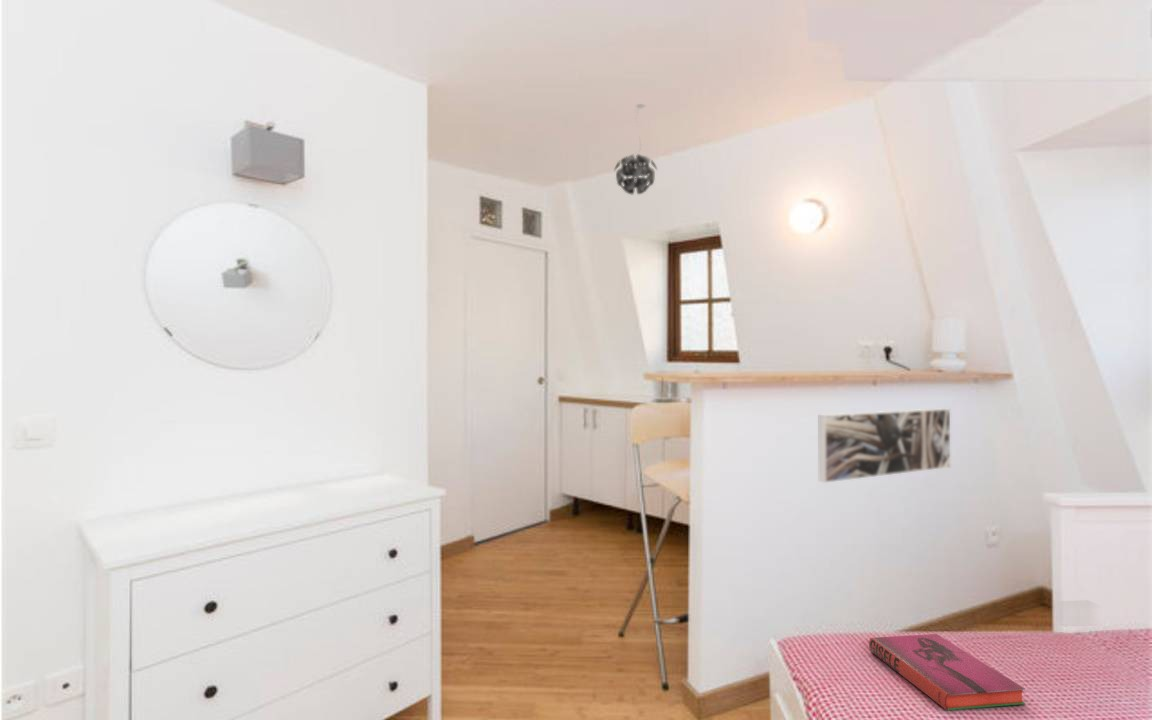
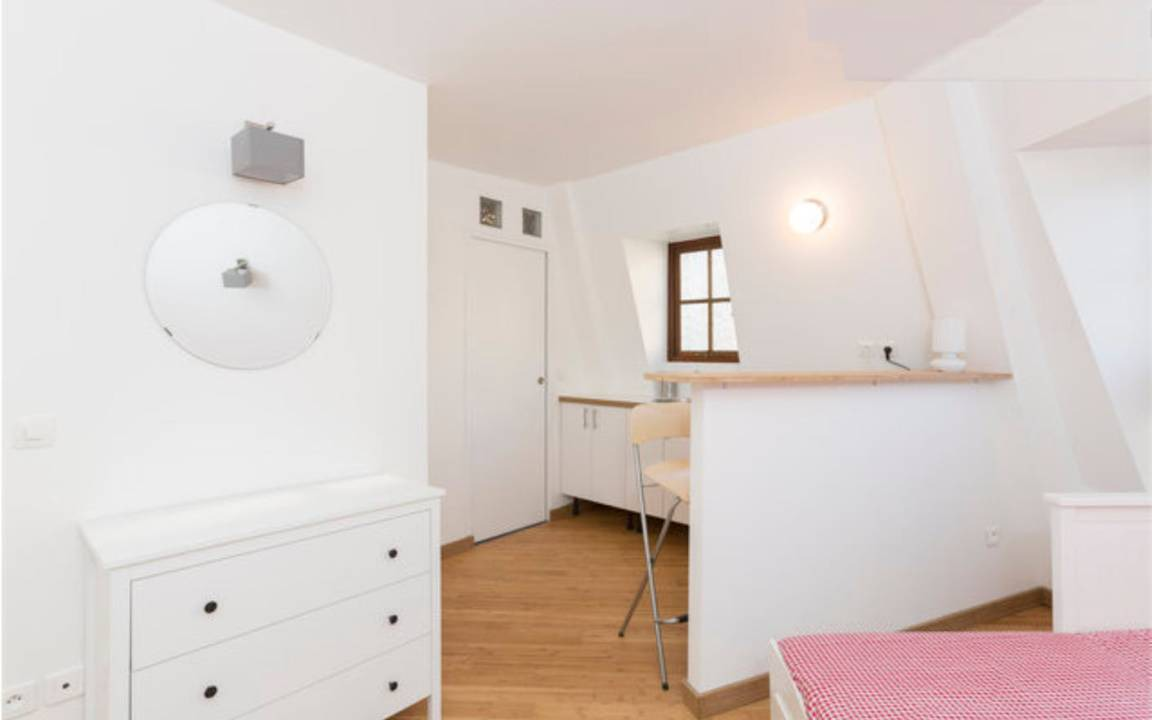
- pendant light (638, 152)
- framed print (888, 442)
- hardback book (940, 668)
